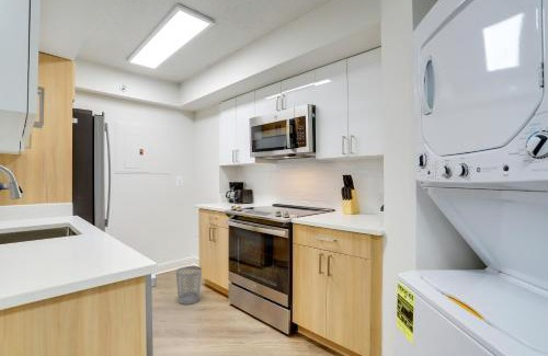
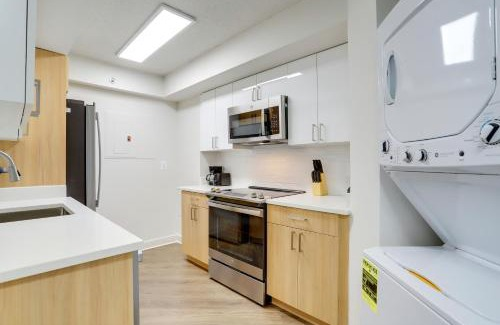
- wastebasket (189, 285)
